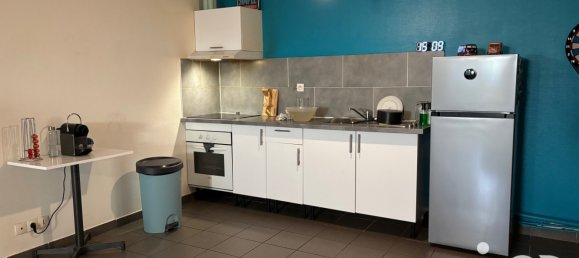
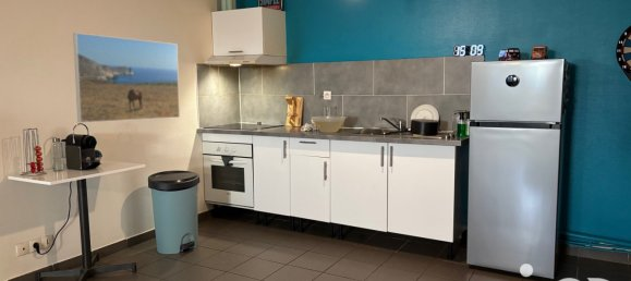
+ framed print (132, 80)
